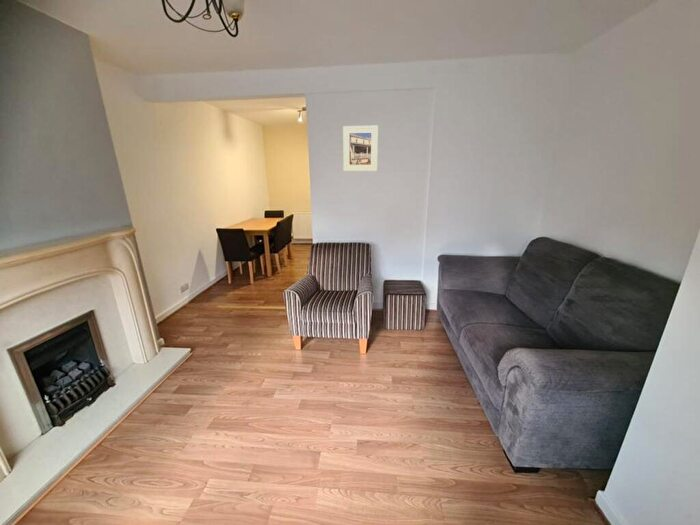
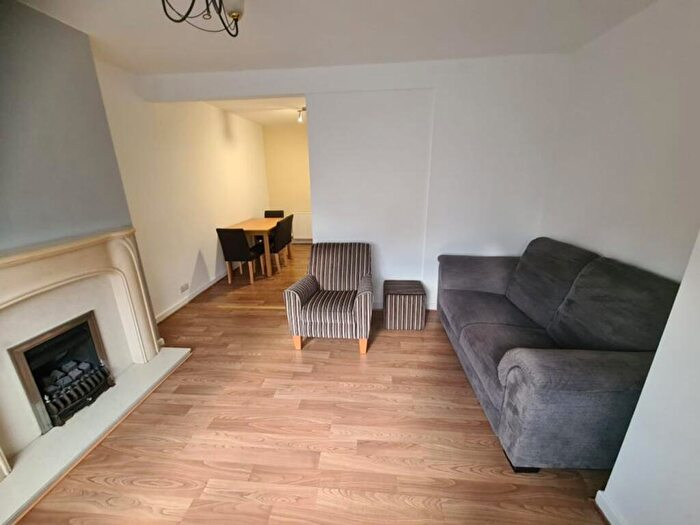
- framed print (360, 149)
